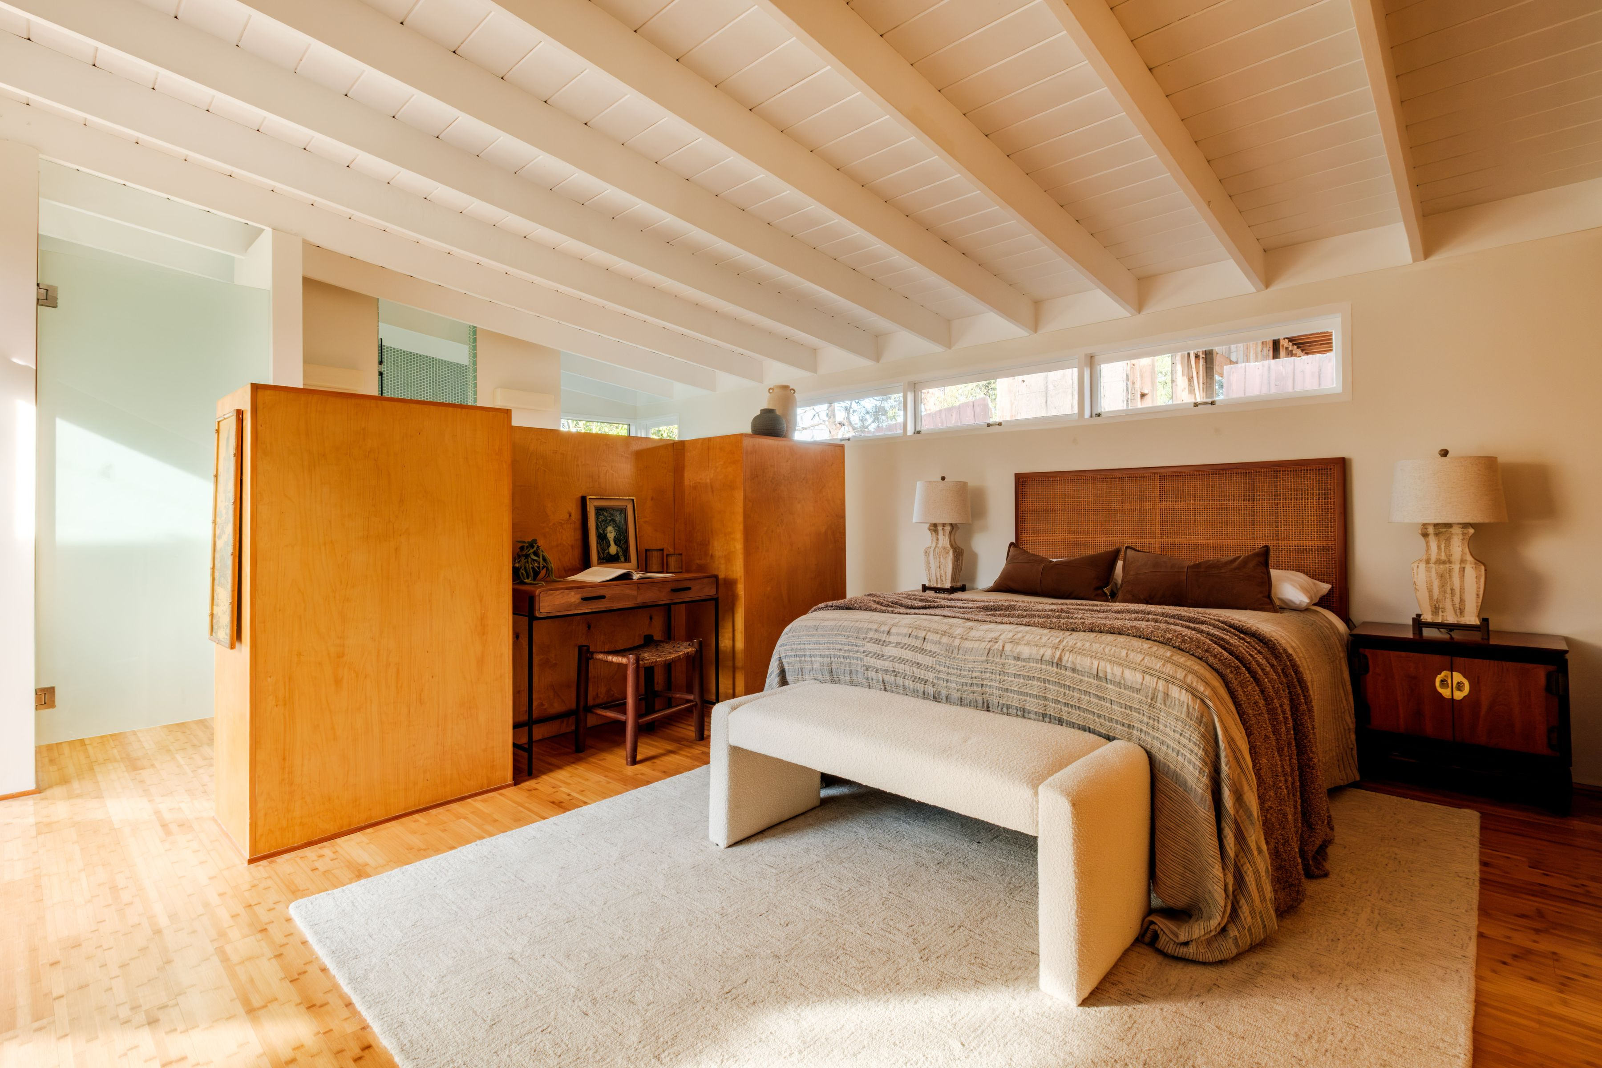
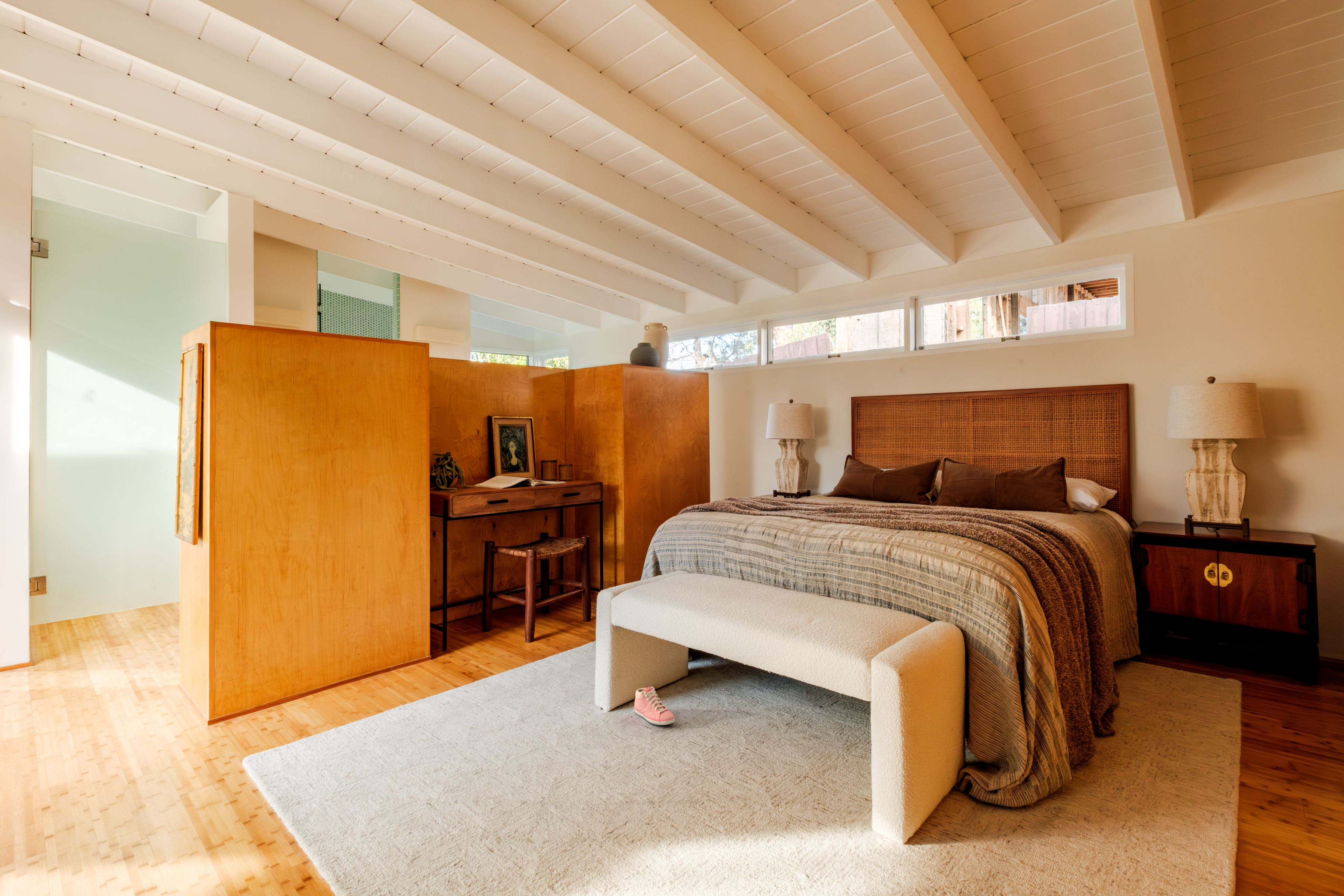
+ sneaker (653, 704)
